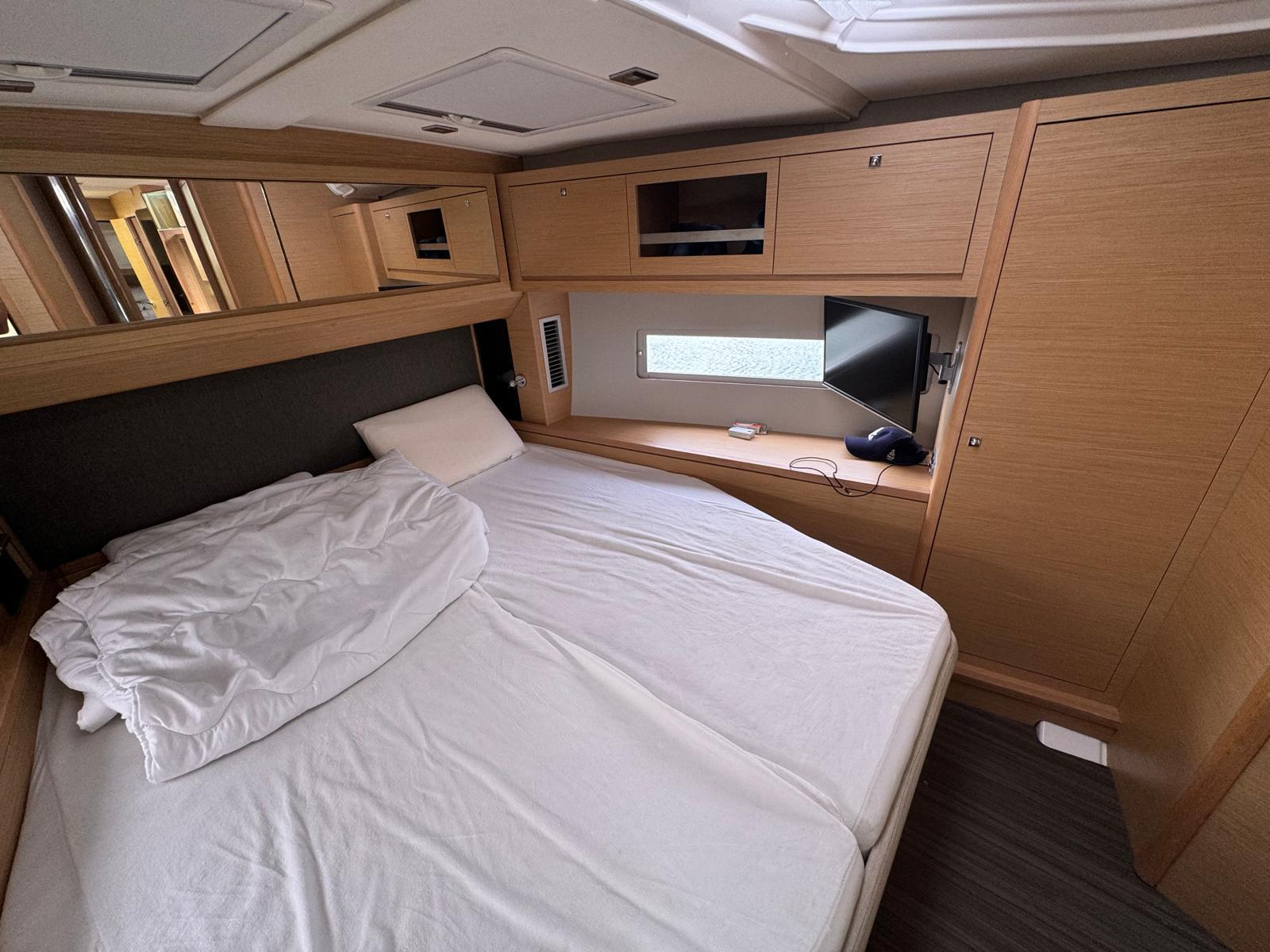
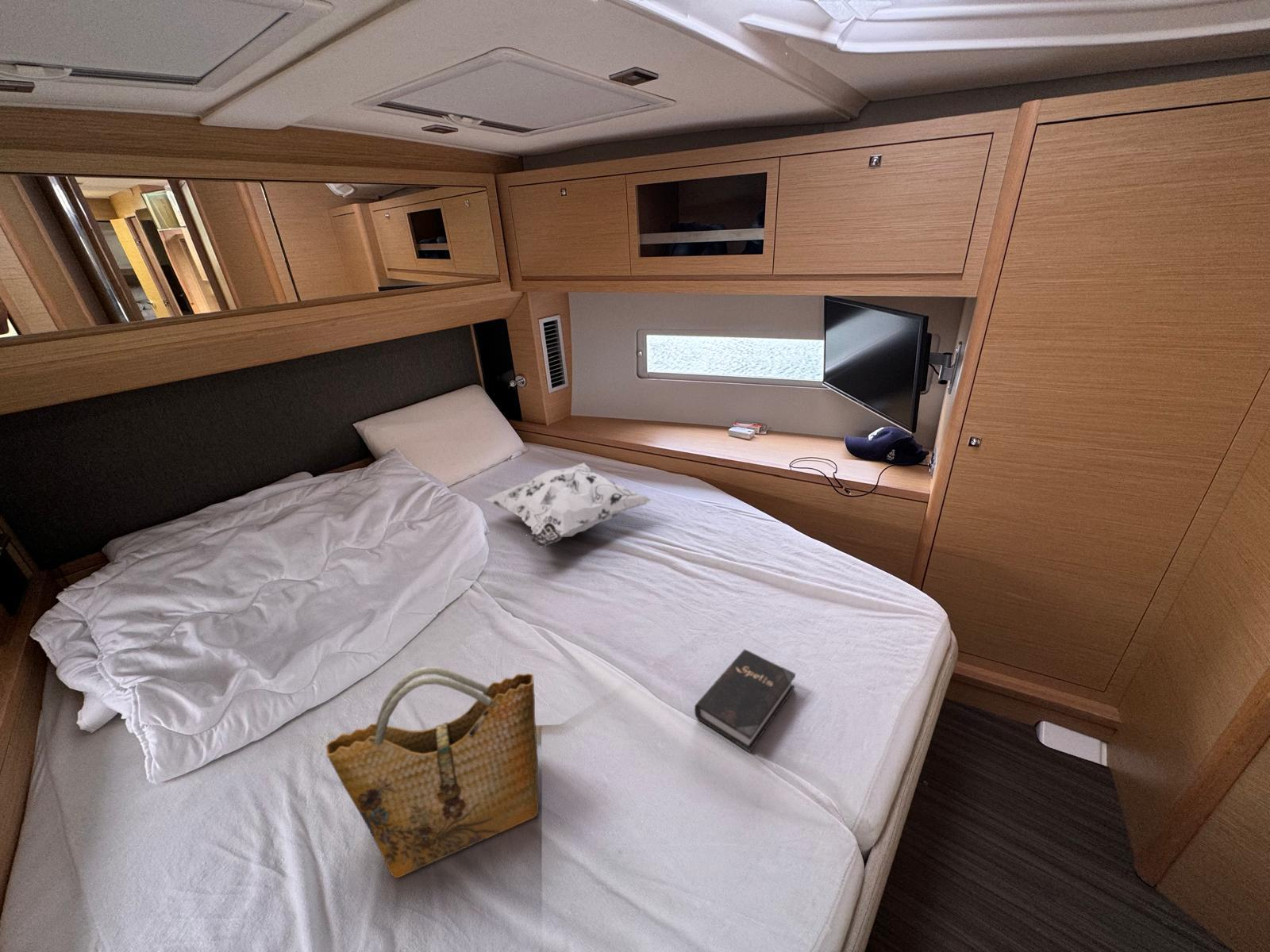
+ grocery bag (447, 744)
+ decorative pillow (566, 500)
+ hardback book (745, 695)
